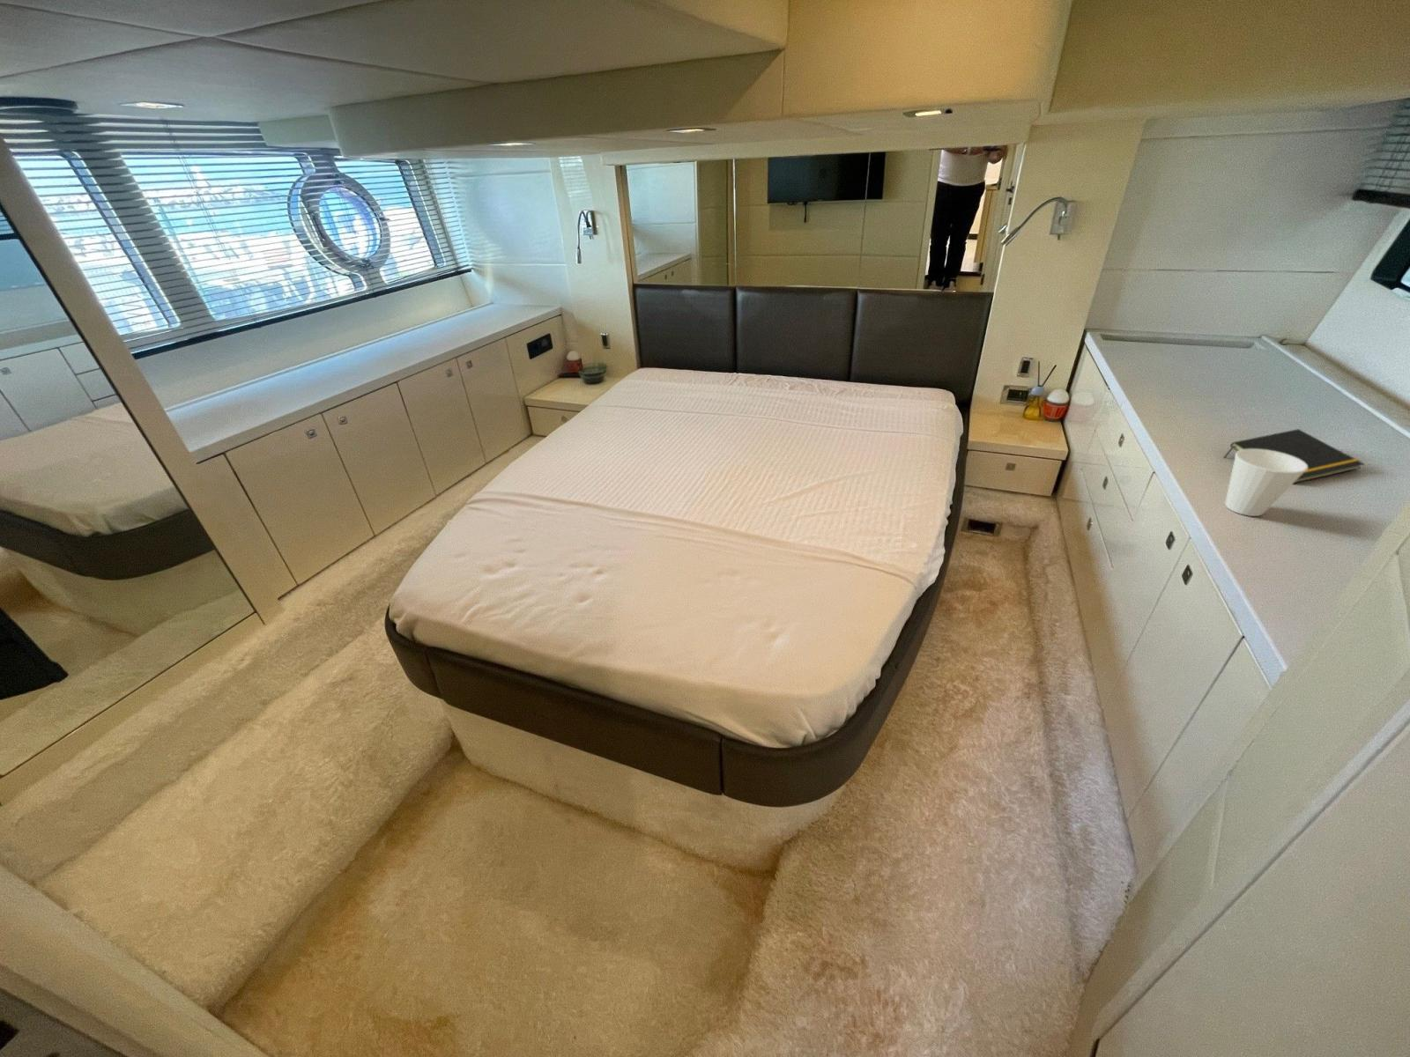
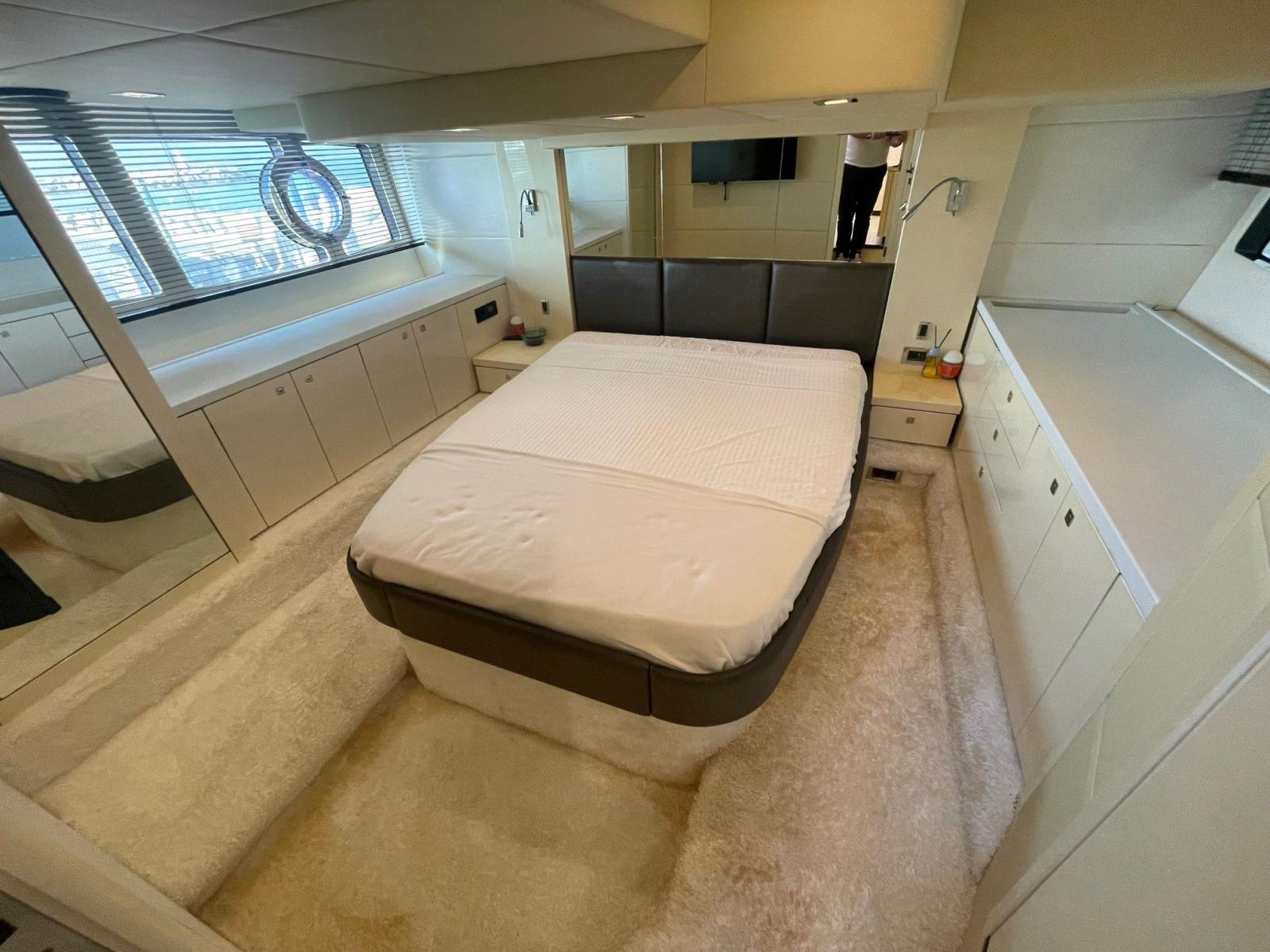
- notepad (1295, 454)
- cup (1257, 484)
